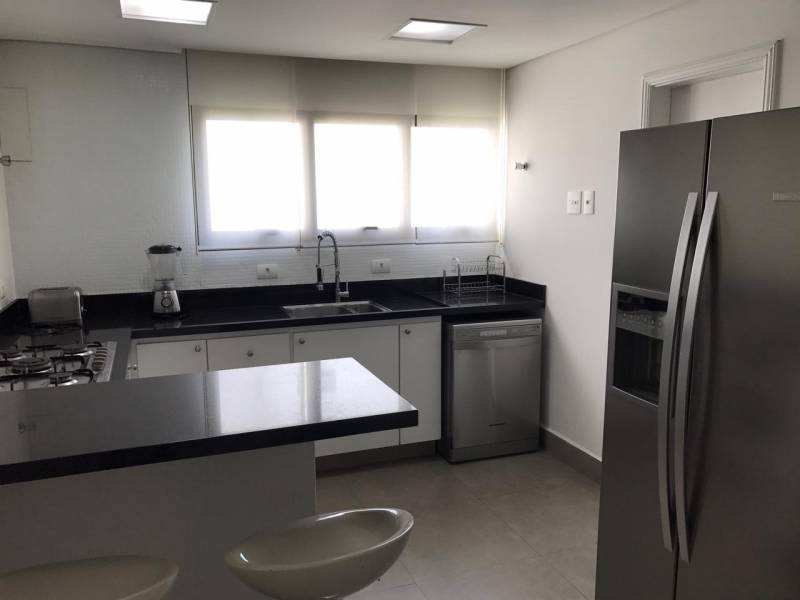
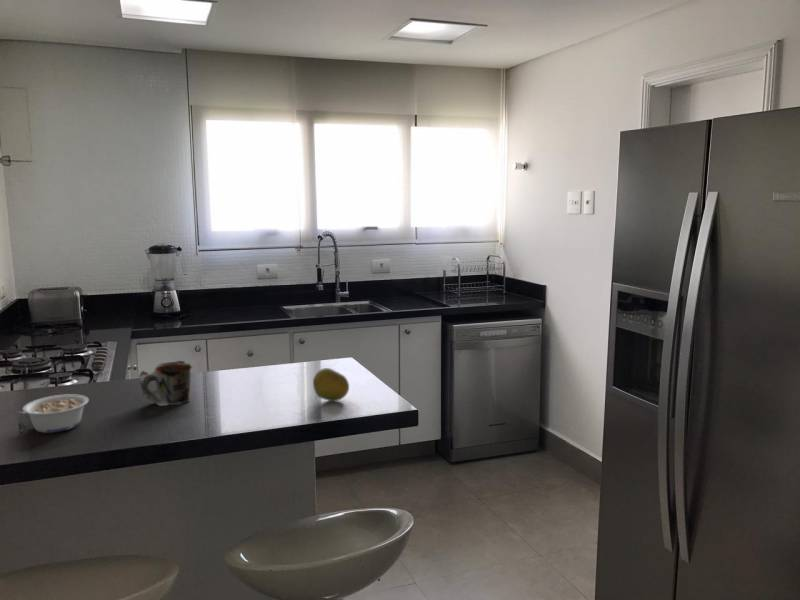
+ fruit (331, 384)
+ mug (166, 384)
+ legume (56, 413)
